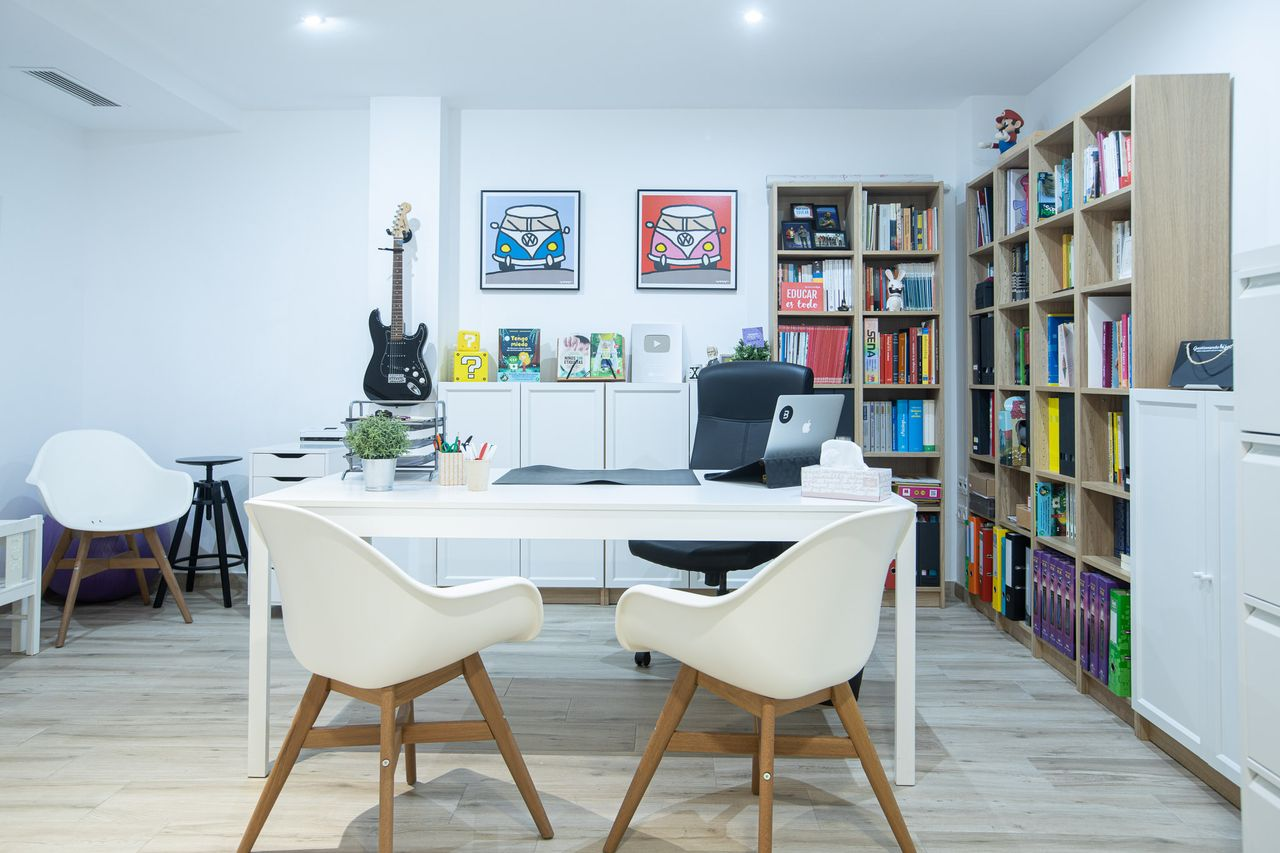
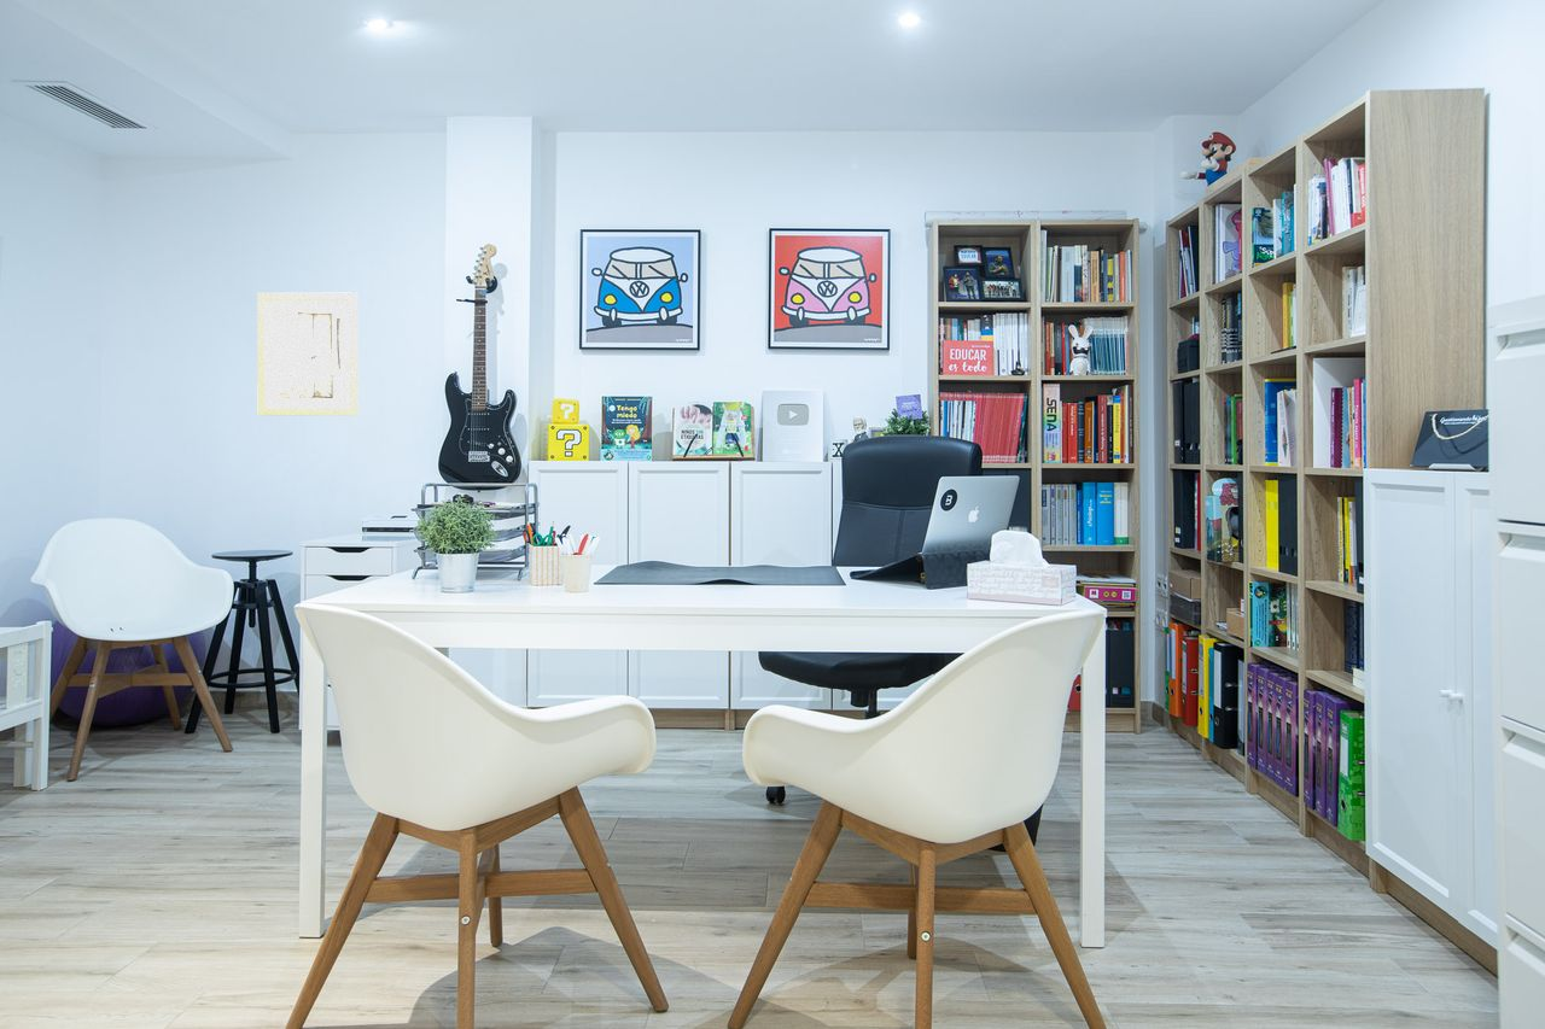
+ wall art (308, 353)
